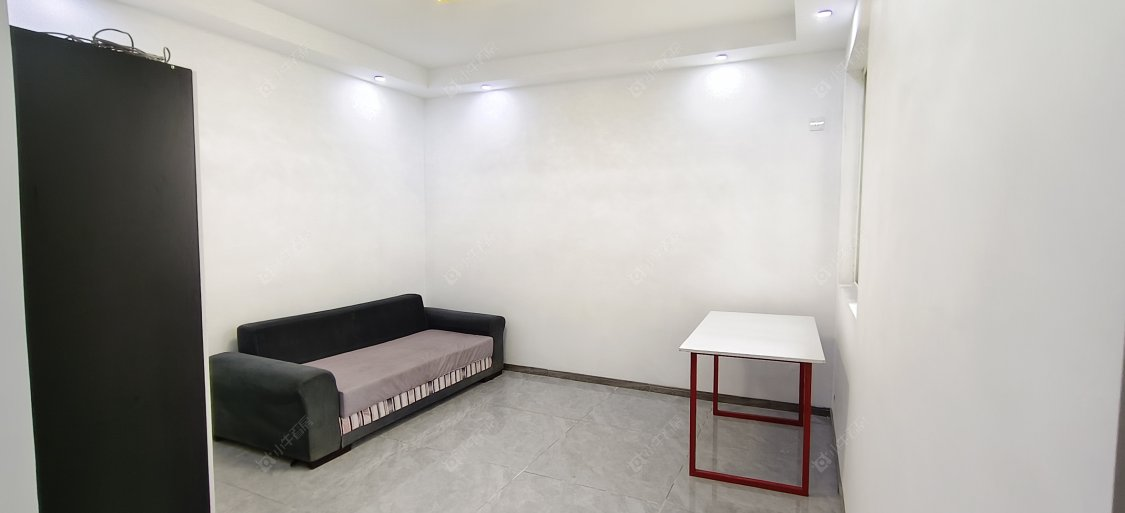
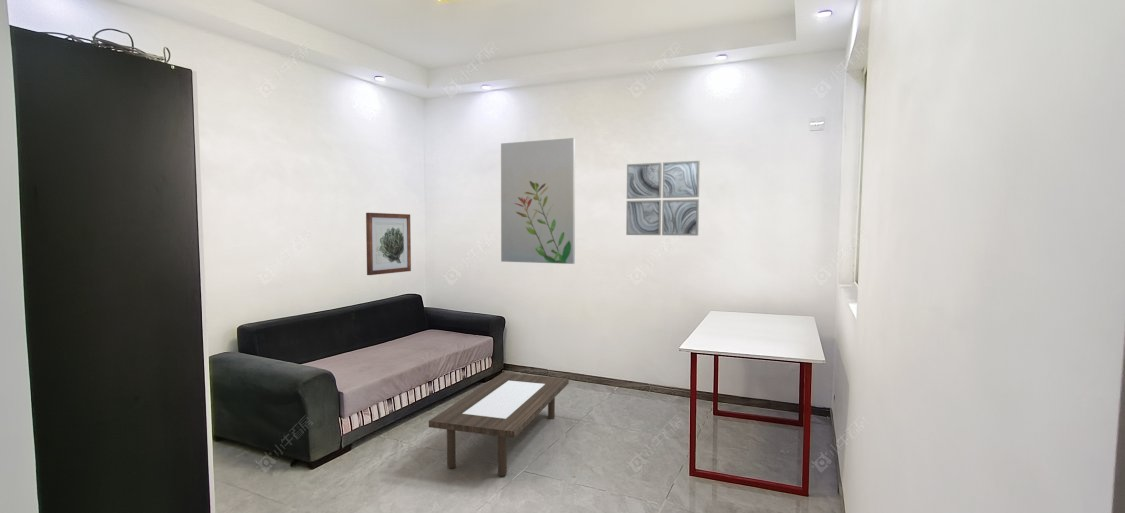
+ wall art (389, 243)
+ coffee table (507, 418)
+ wall art (536, 202)
+ wall art (660, 200)
